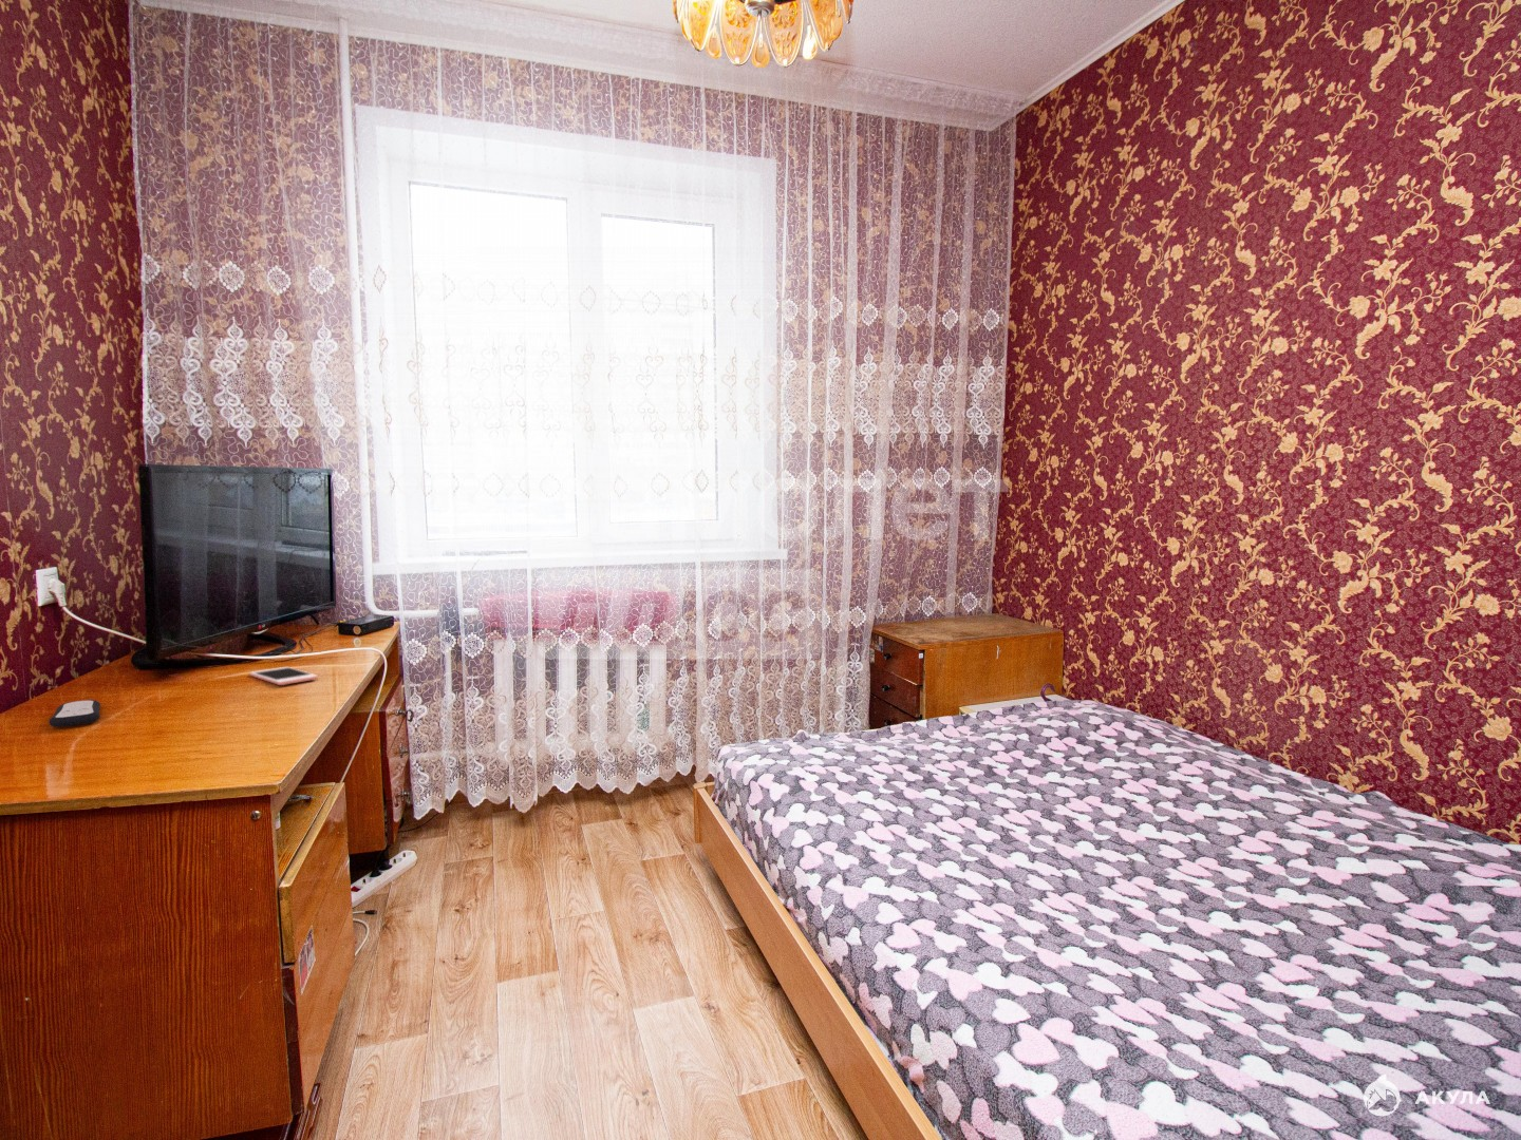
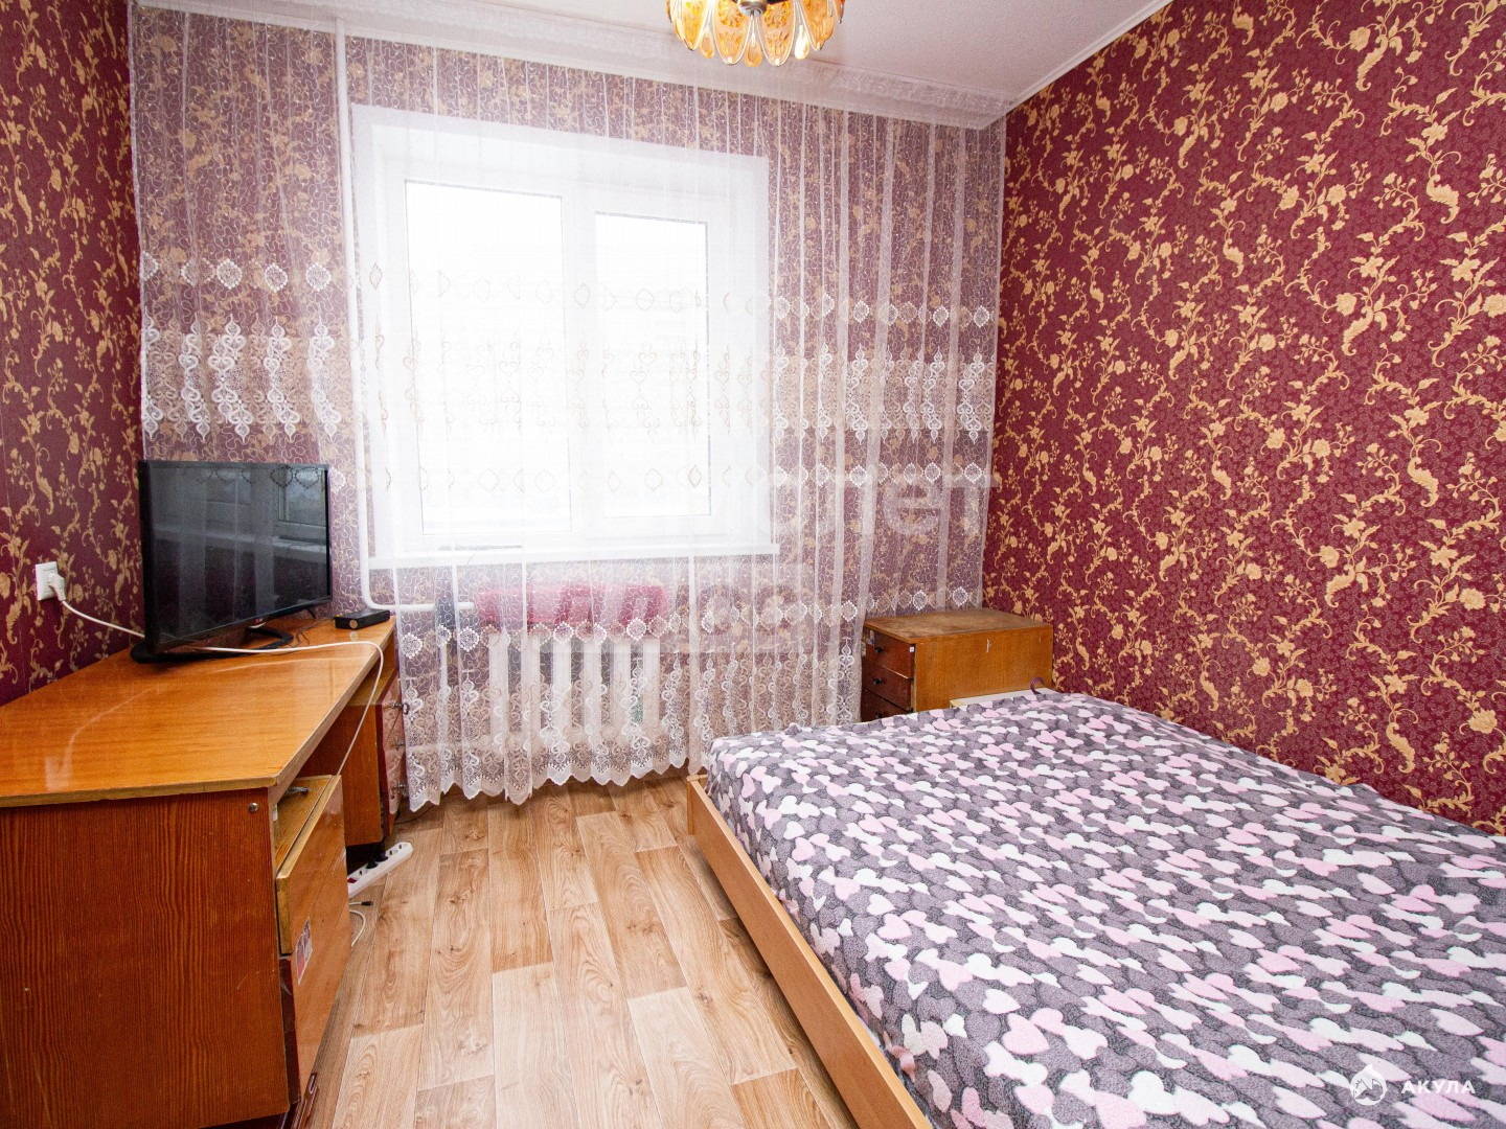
- cell phone (283, 675)
- remote control (77, 711)
